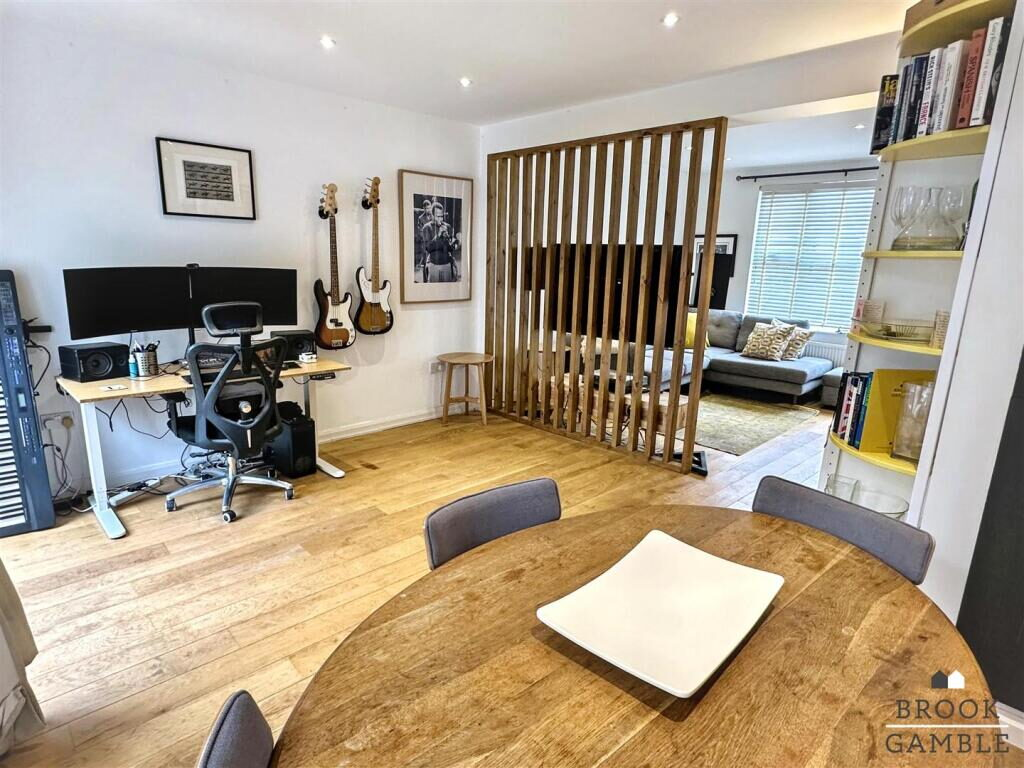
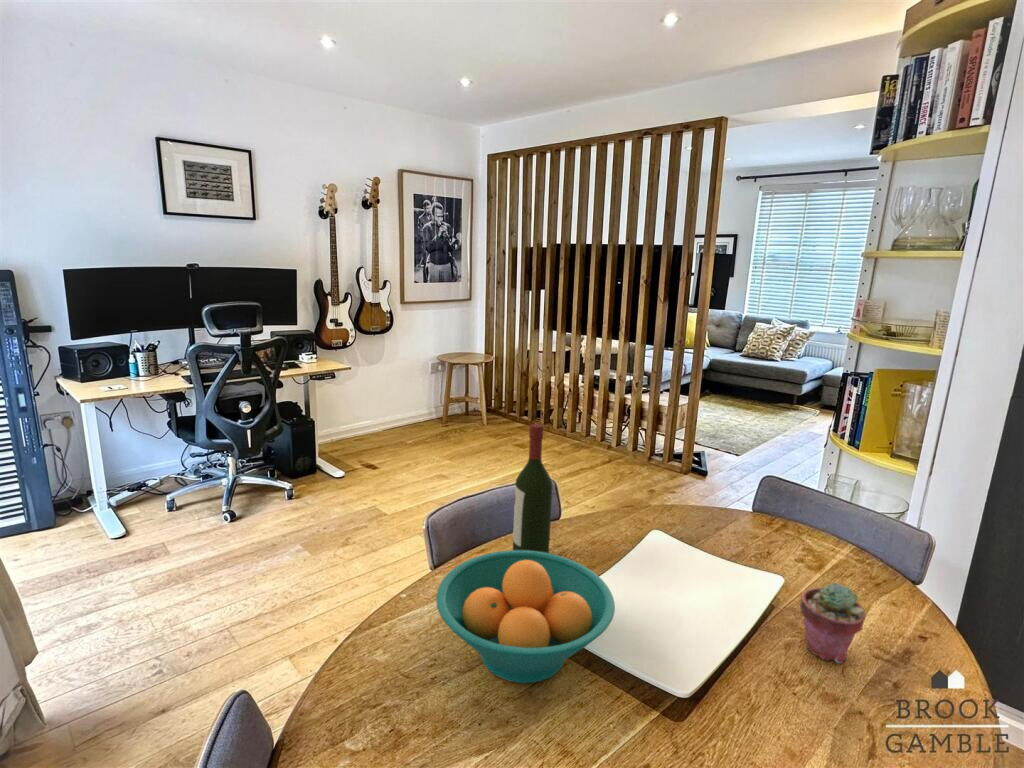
+ potted succulent (830, 617)
+ wine bottle (533, 492)
+ fruit bowl (524, 610)
